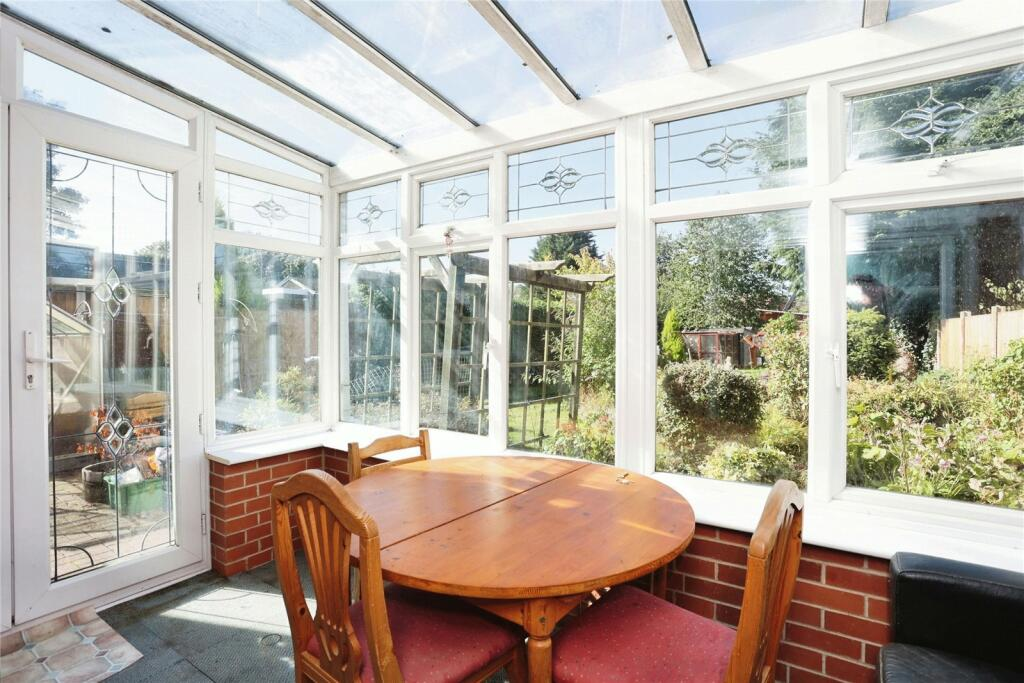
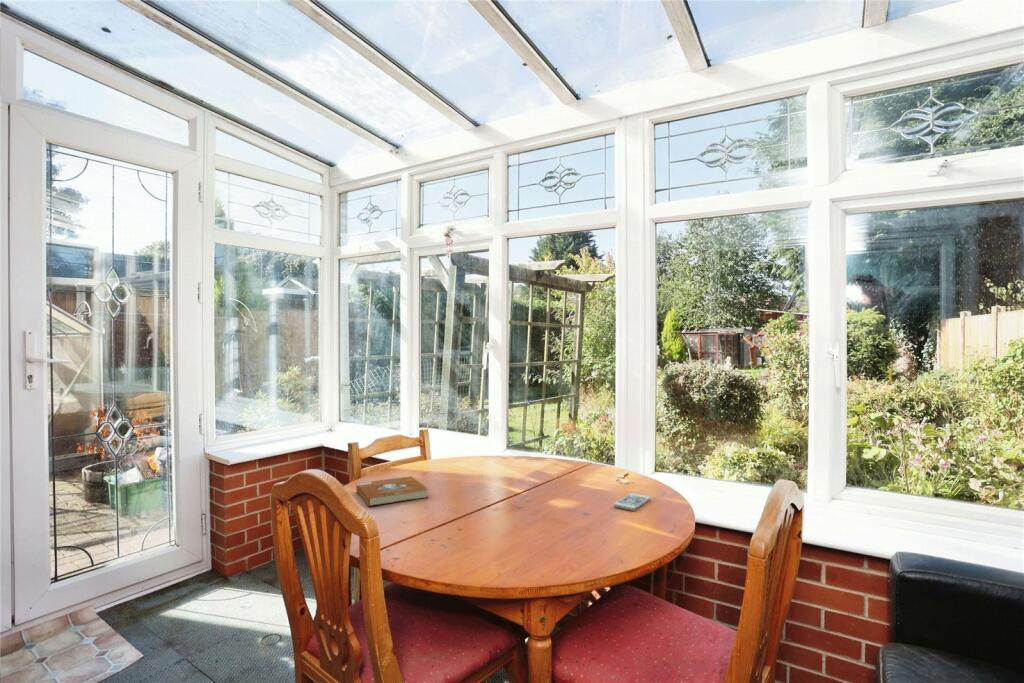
+ book (391, 490)
+ smartphone (632, 501)
